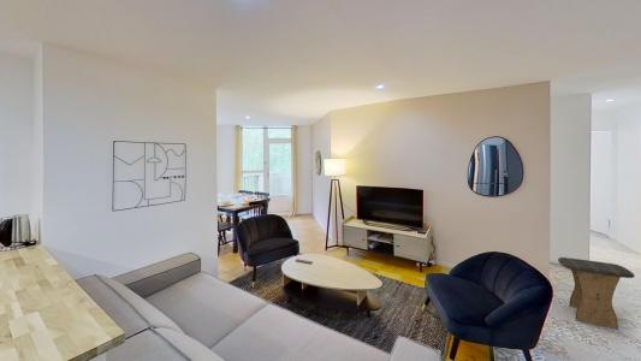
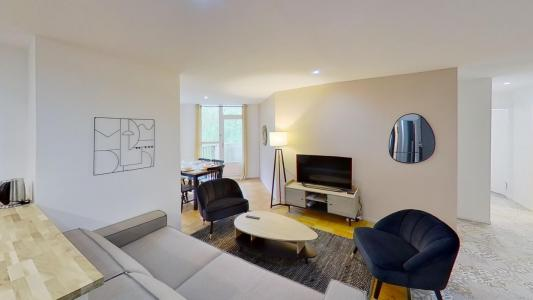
- stool (592, 290)
